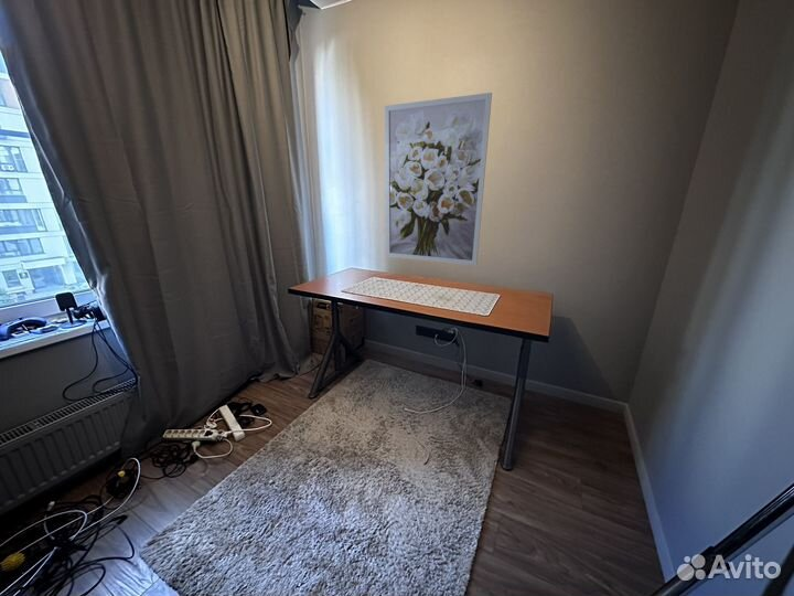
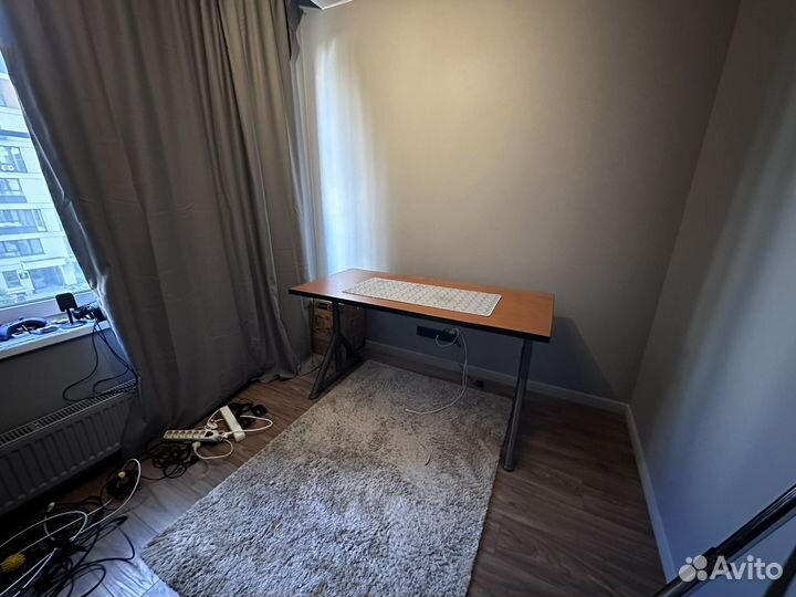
- wall art (431, 187)
